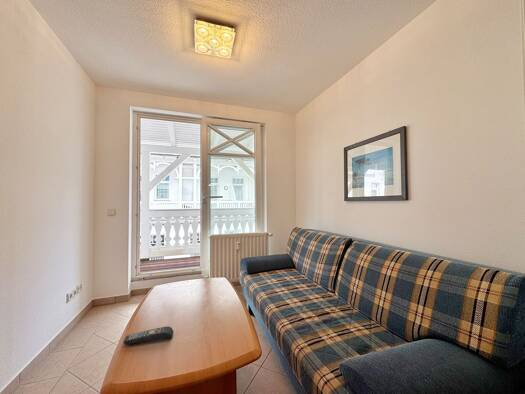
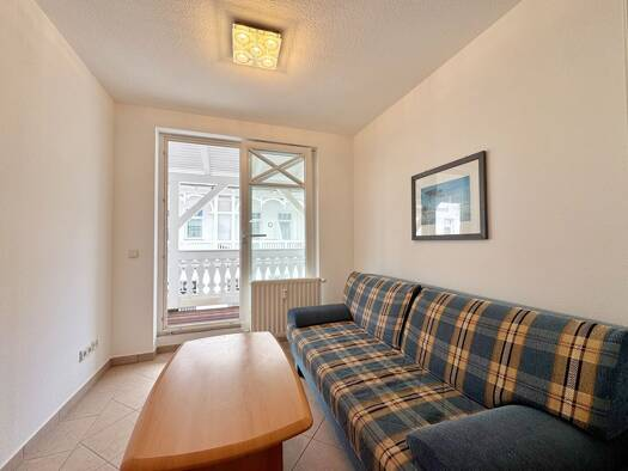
- remote control (149, 335)
